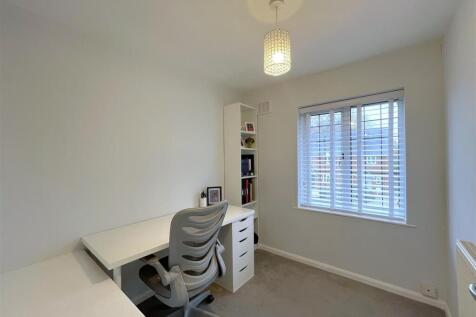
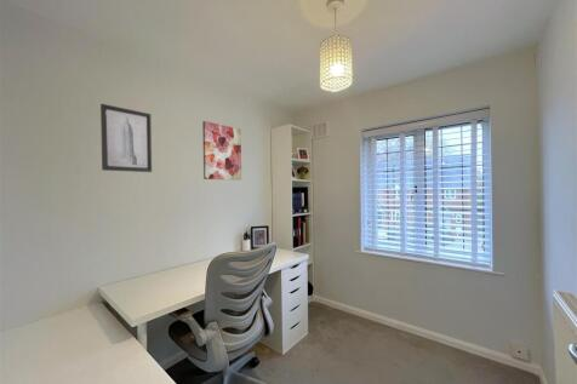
+ wall art (127, 139)
+ wall art (223, 153)
